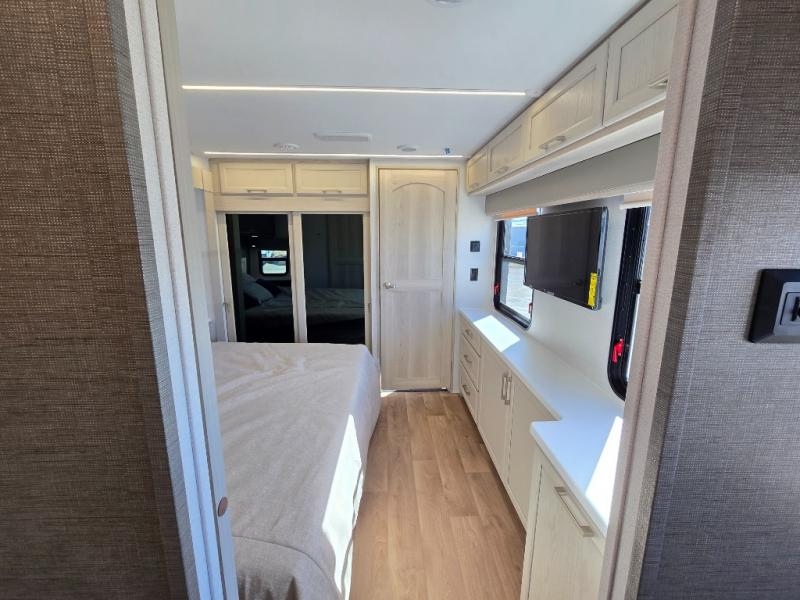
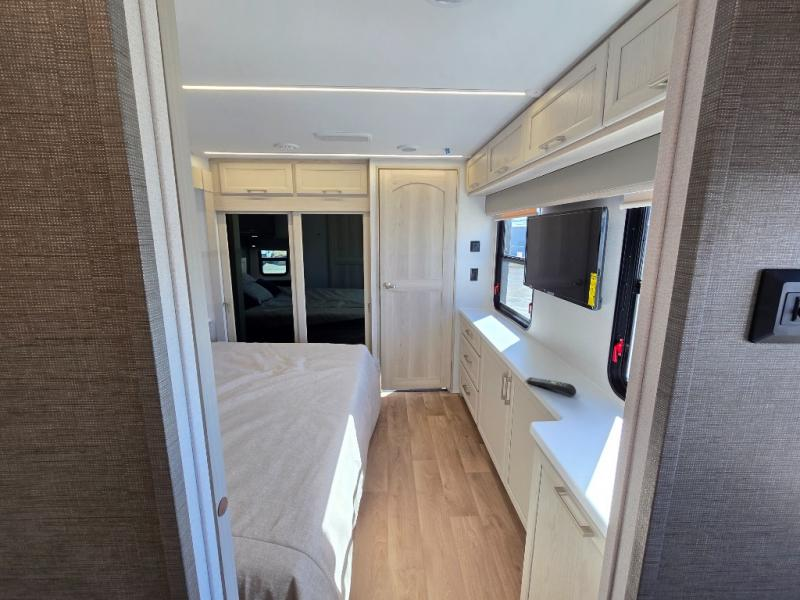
+ remote control (550, 384)
